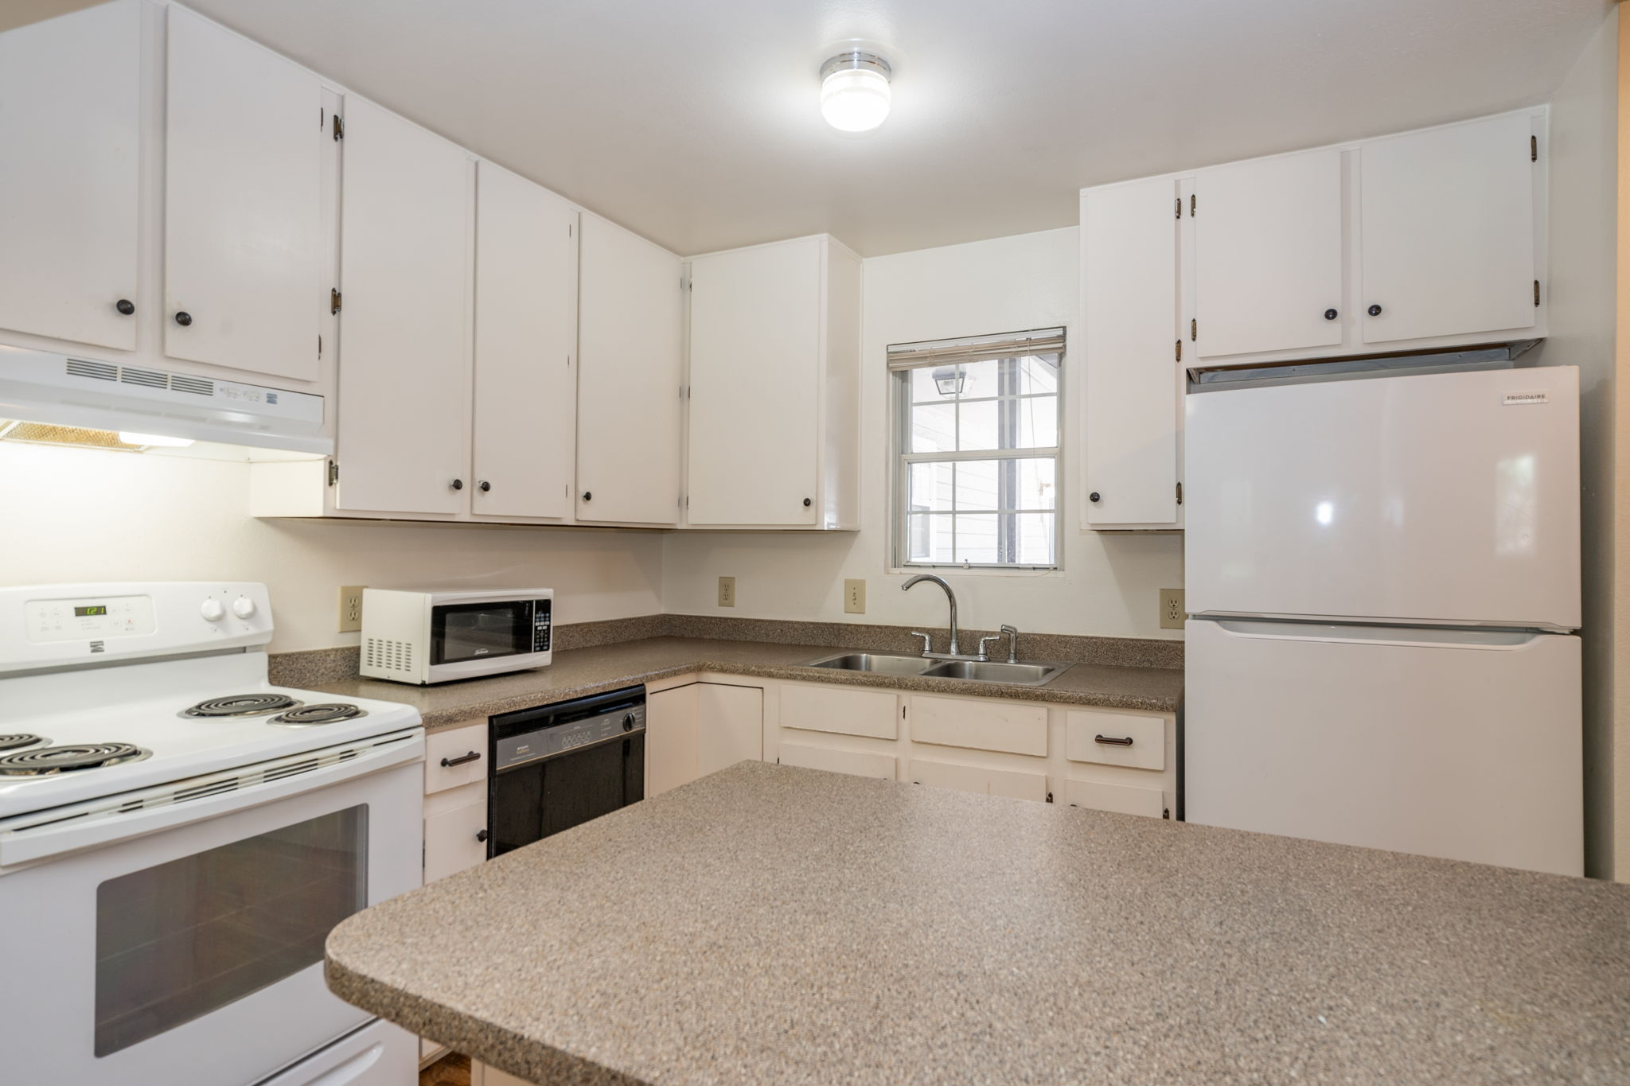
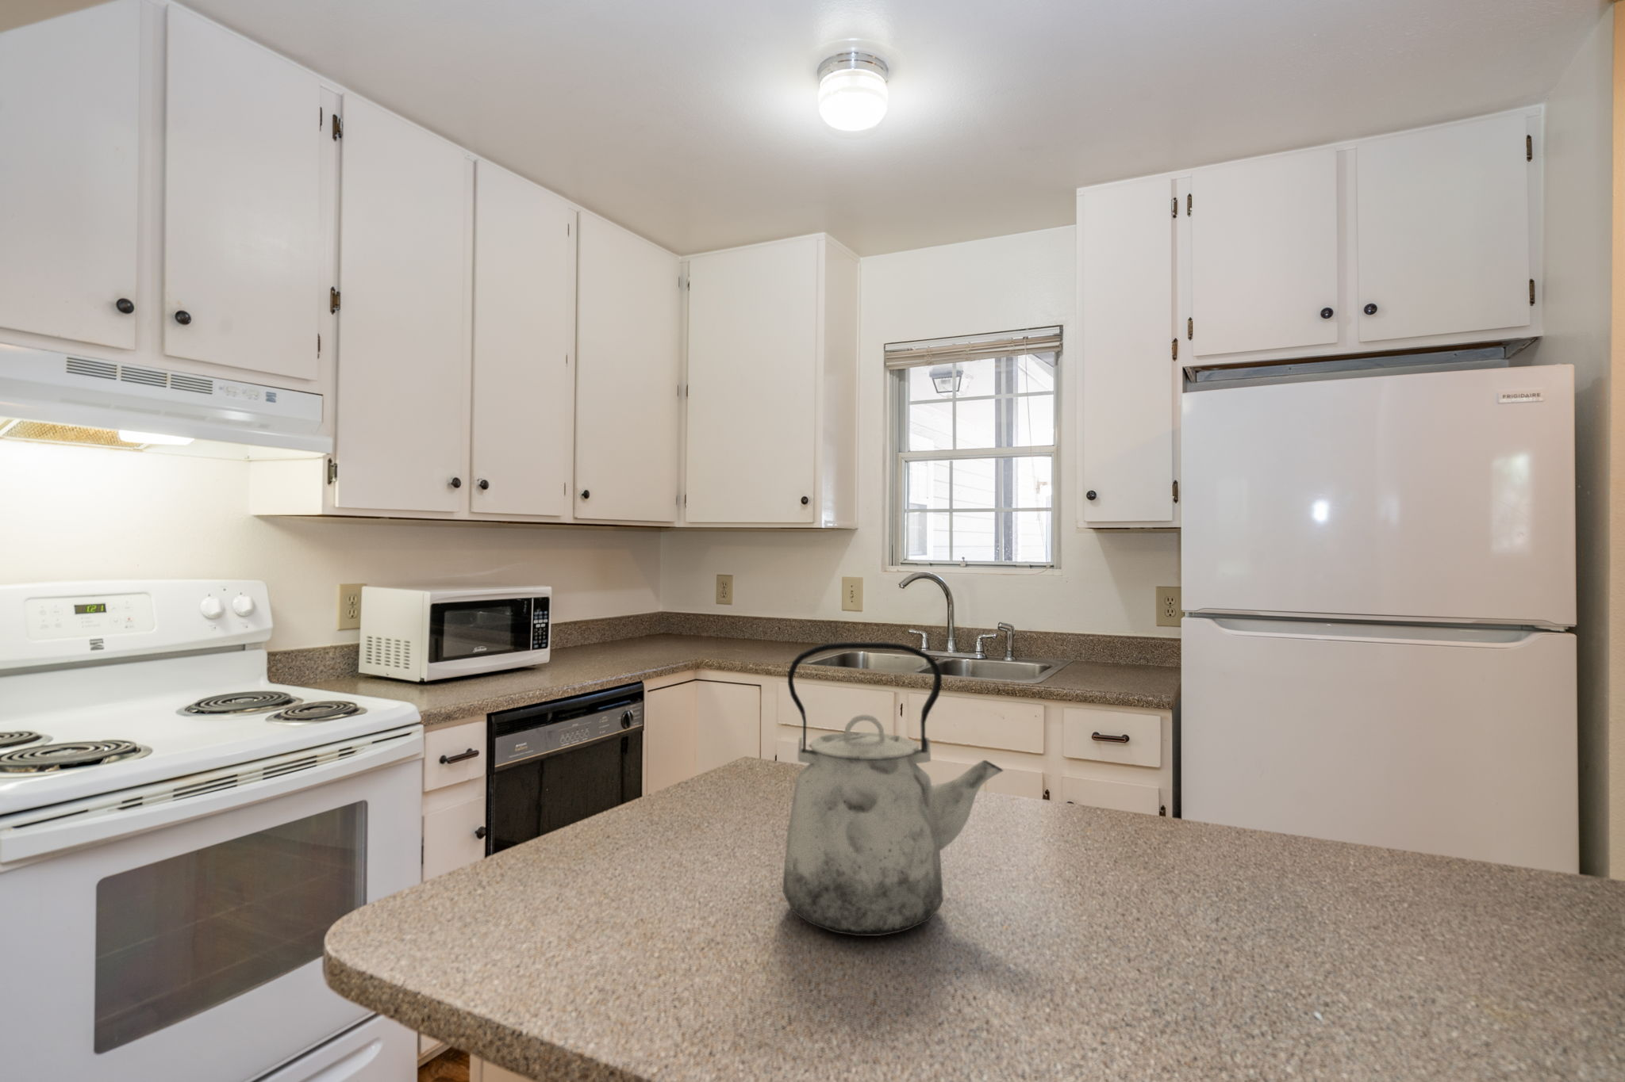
+ kettle (893, 776)
